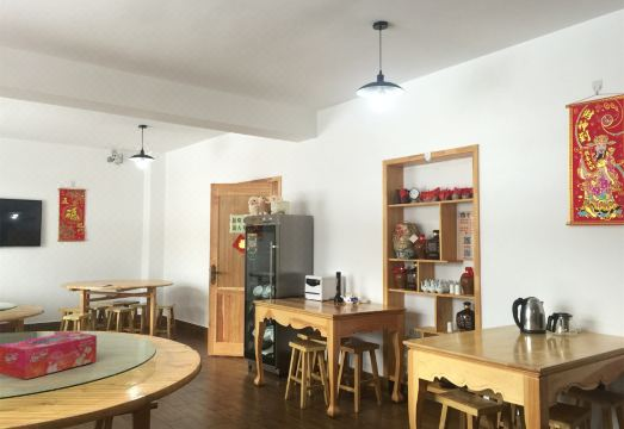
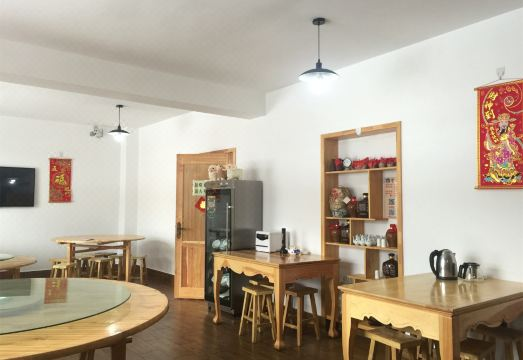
- tissue box (49, 353)
